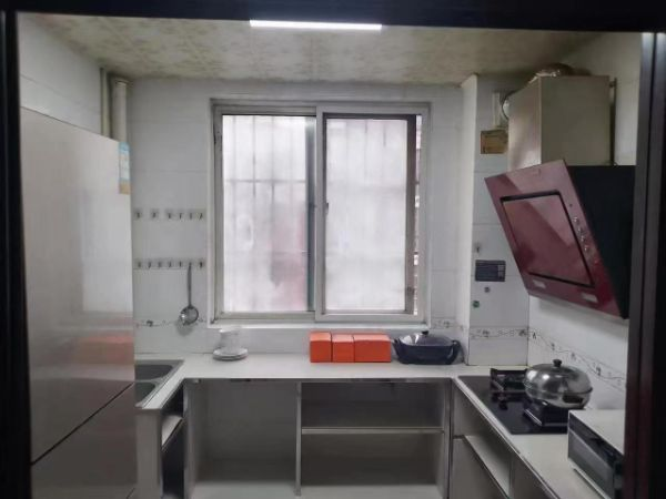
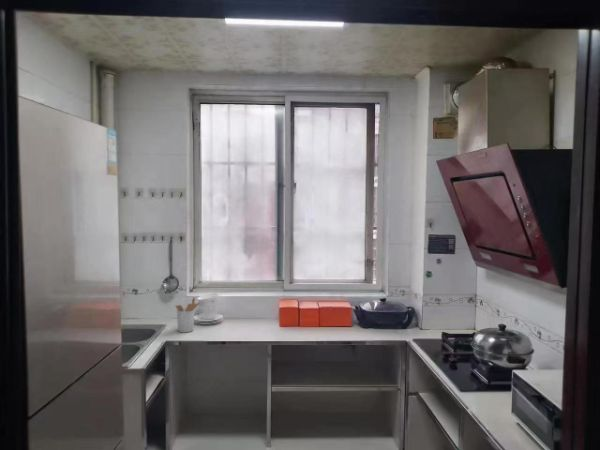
+ utensil holder (188, 315)
